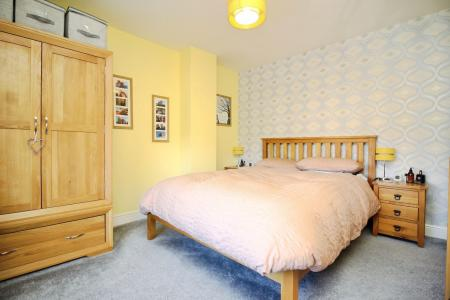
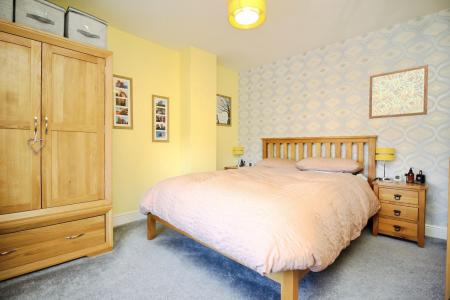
+ wall art (396, 95)
